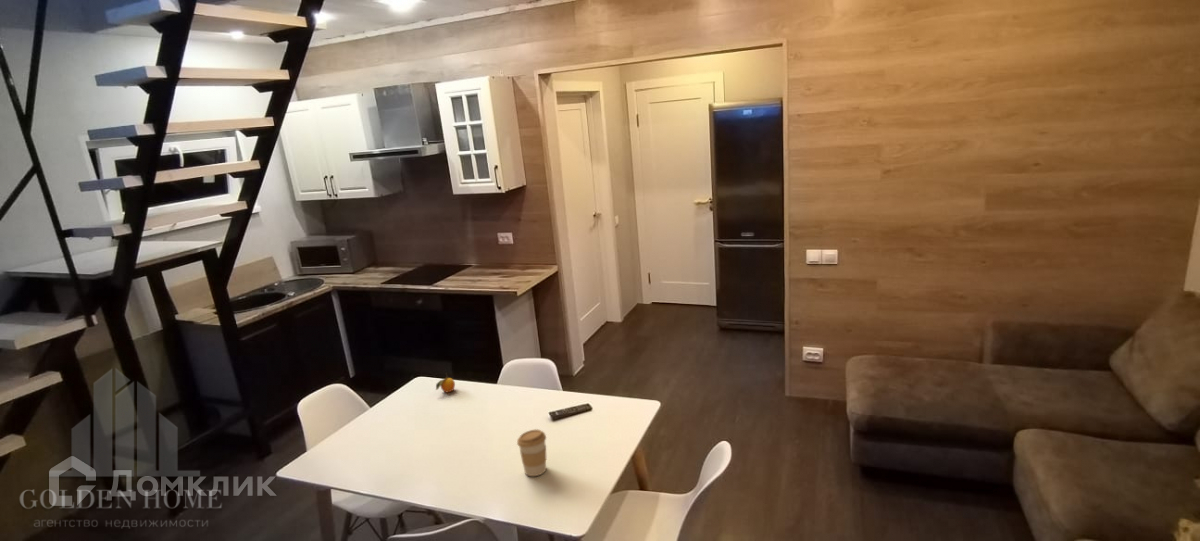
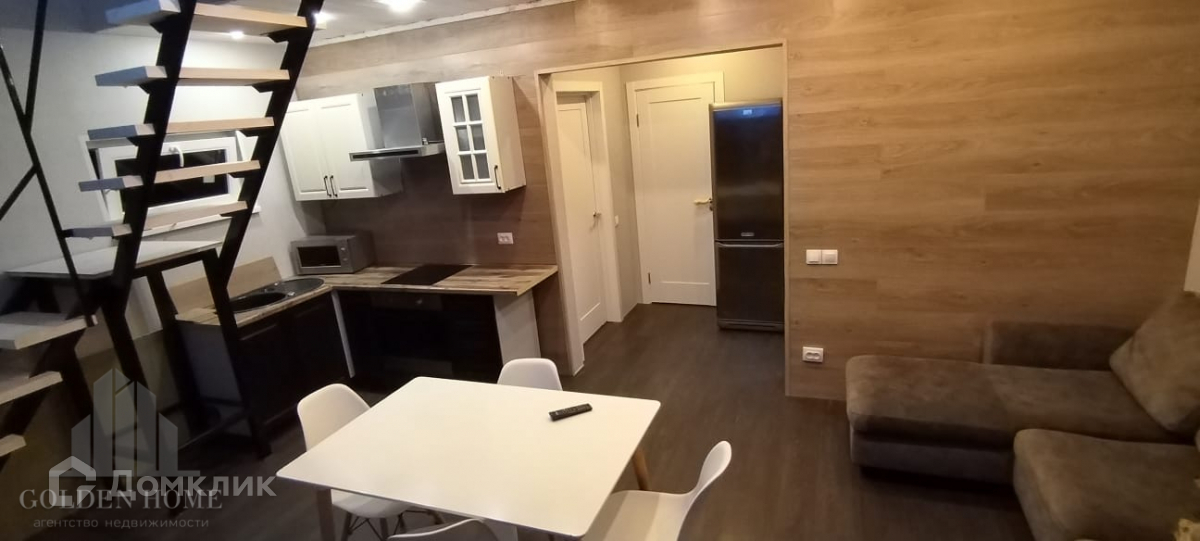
- fruit (444, 383)
- coffee cup (533, 452)
